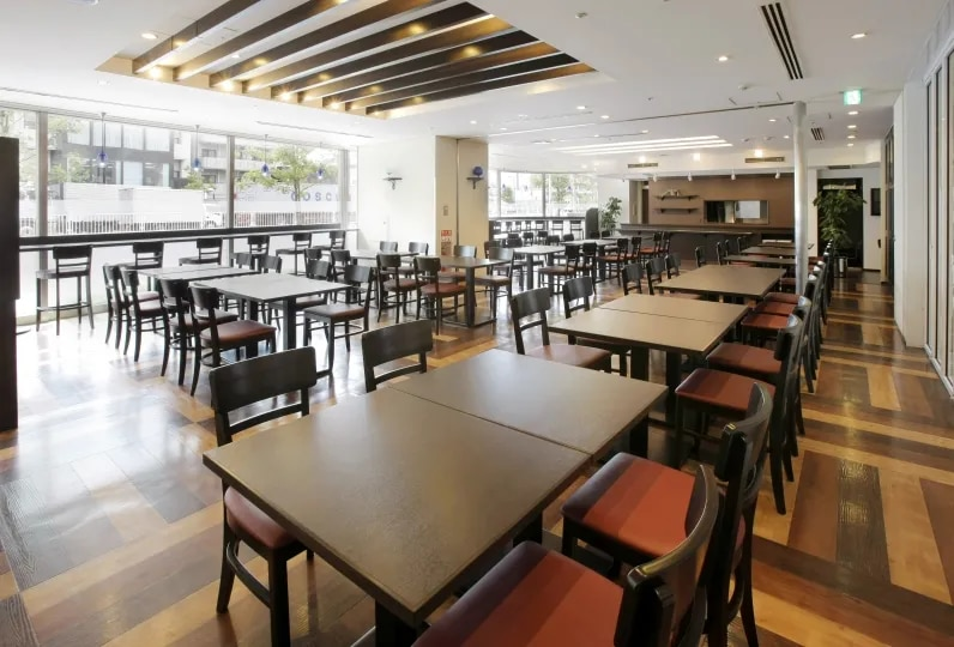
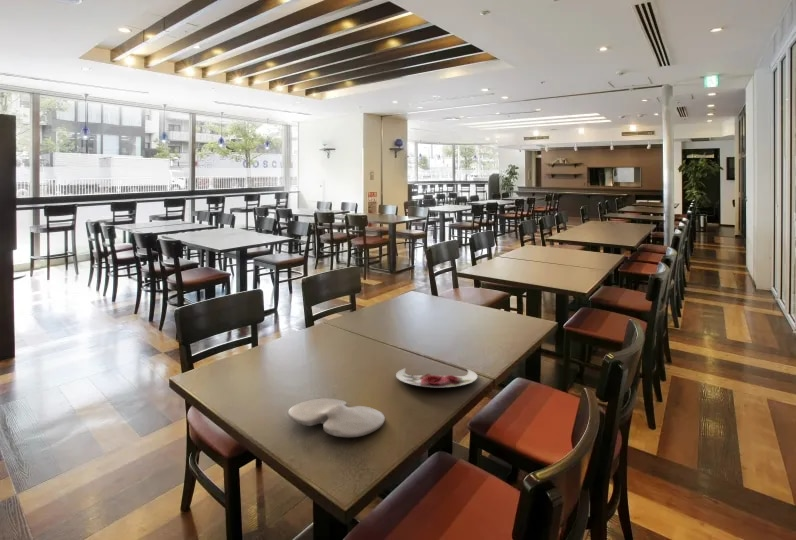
+ paint palette (336, 415)
+ plate (436, 376)
